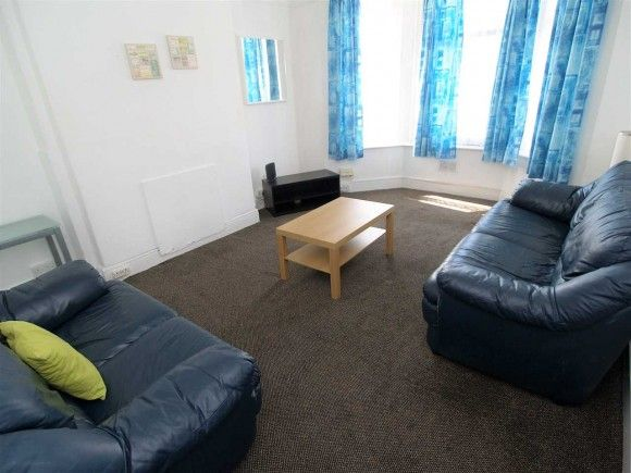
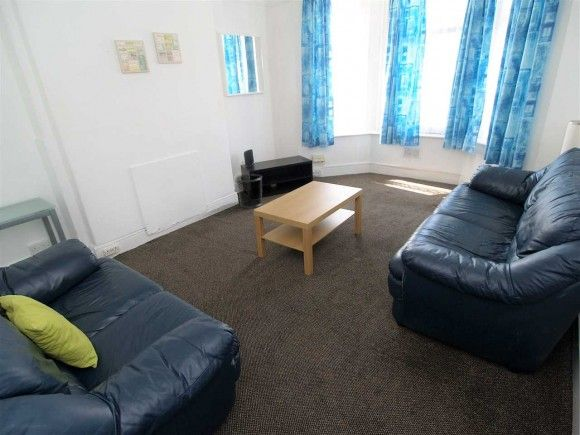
+ waste bin (250, 190)
